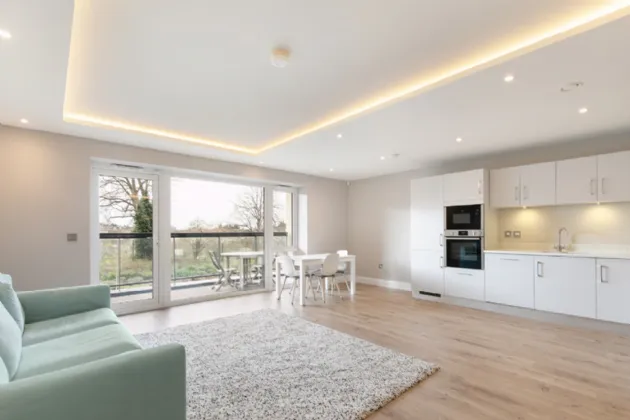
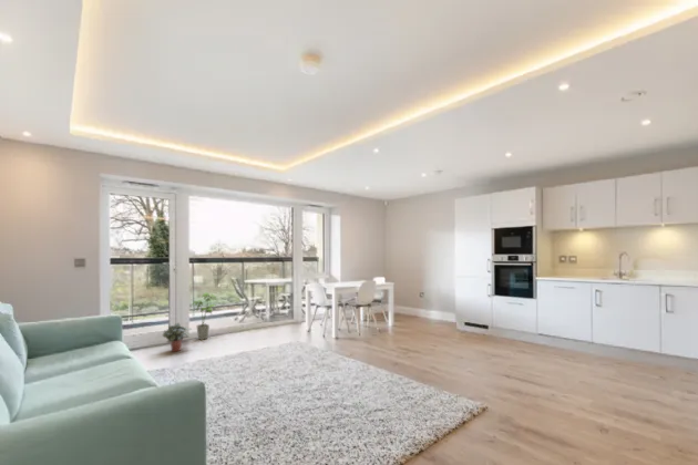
+ potted plant (176, 335)
+ house plant (205, 314)
